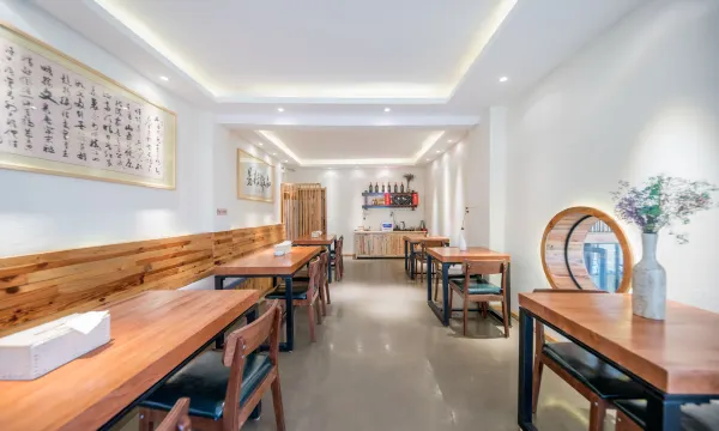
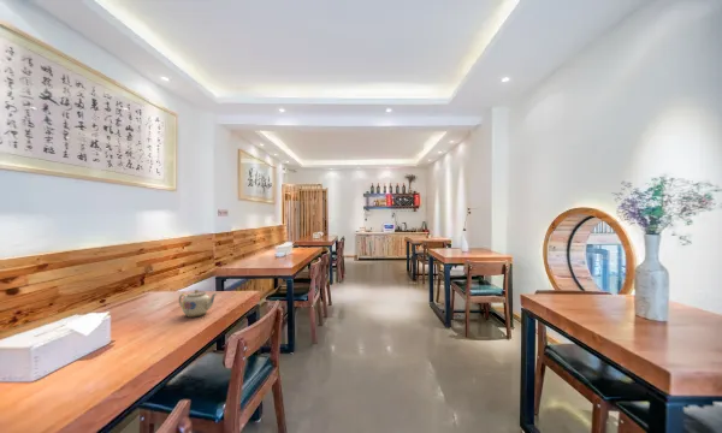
+ teapot (197, 302)
